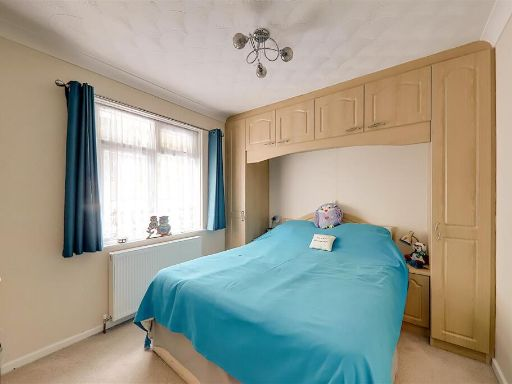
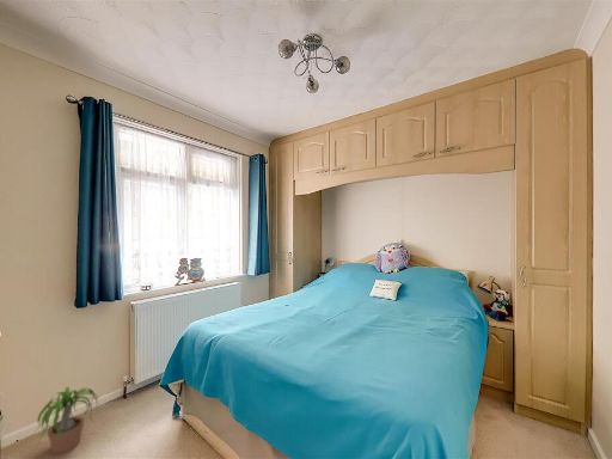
+ potted plant (71, 415)
